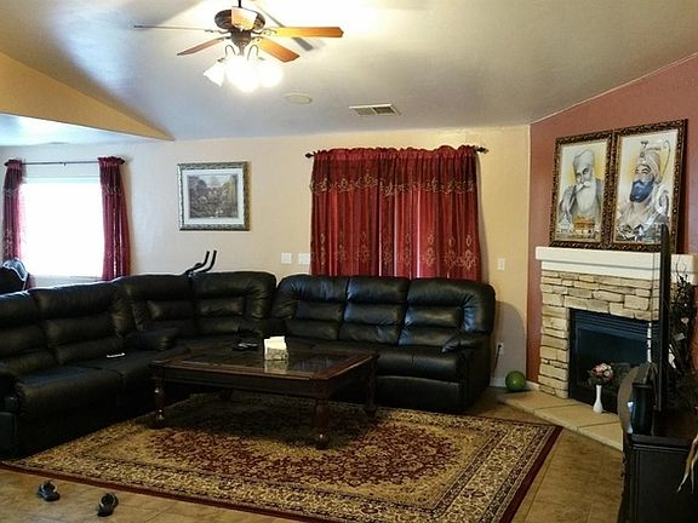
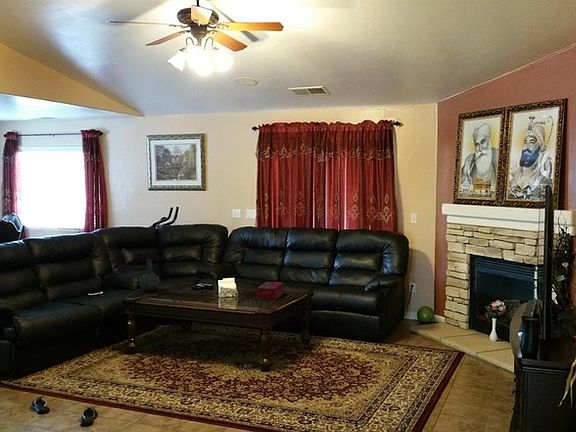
+ vase (149, 274)
+ tissue box (270, 290)
